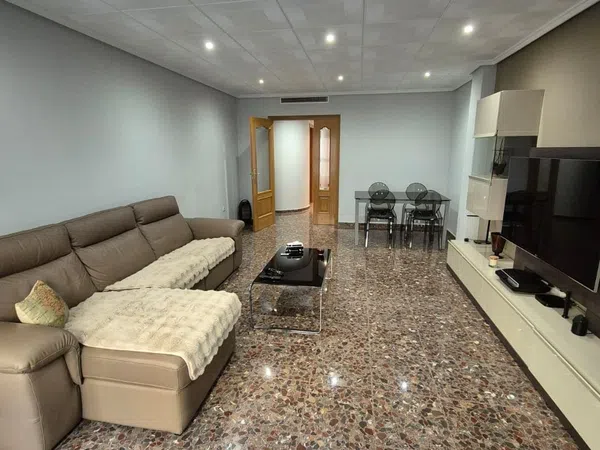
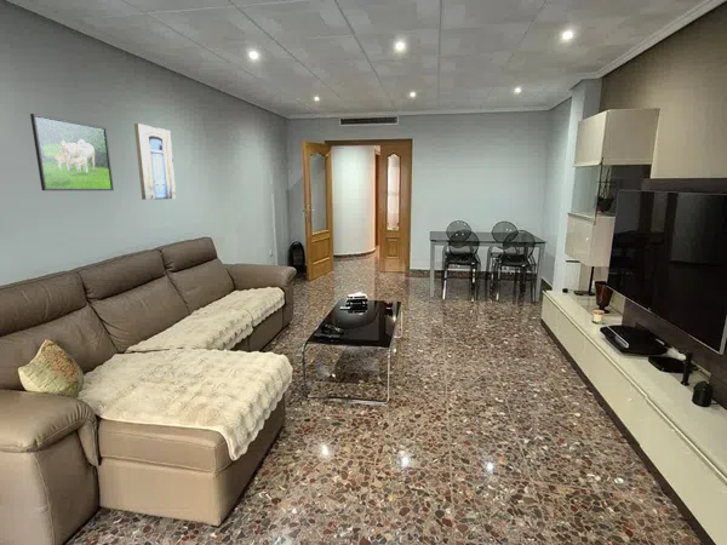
+ wall art (156, 164)
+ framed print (76, 156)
